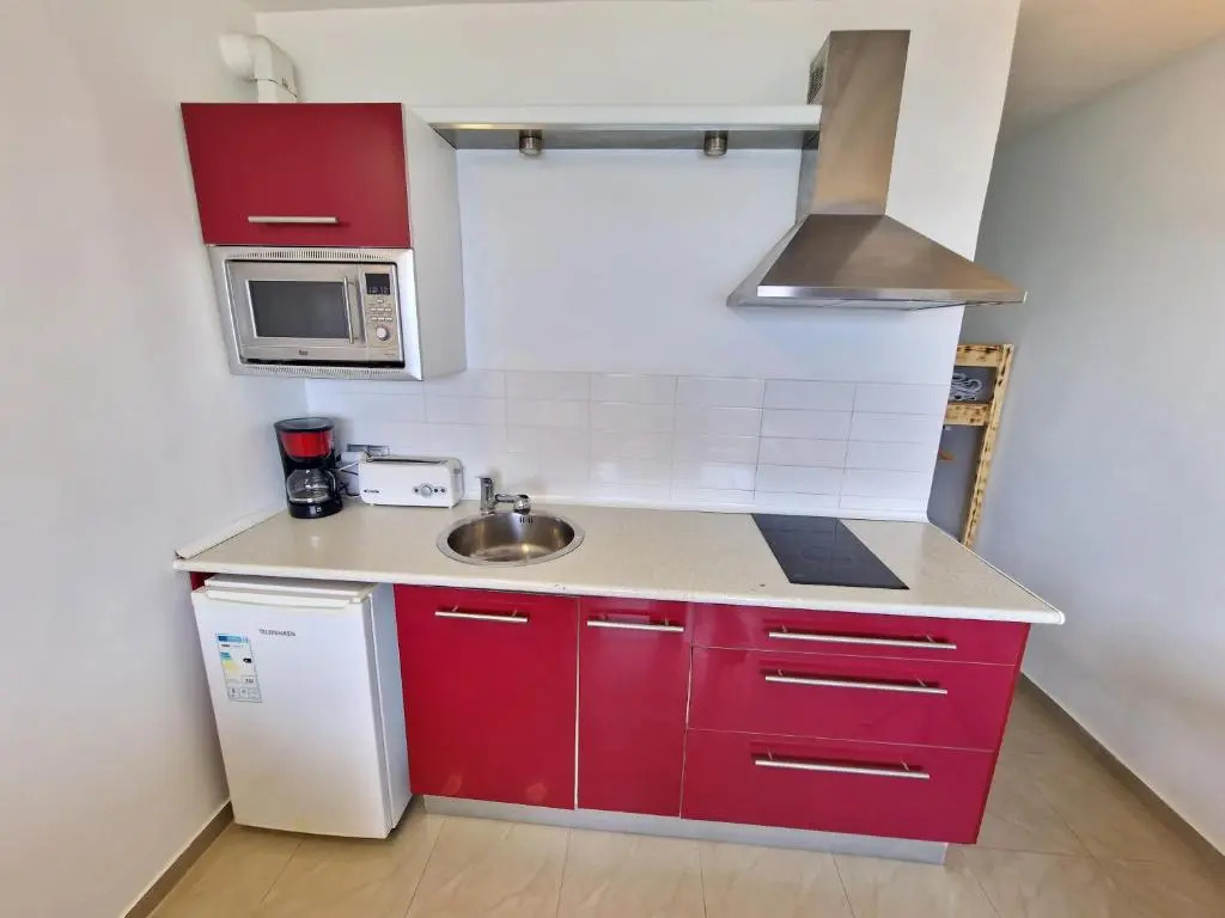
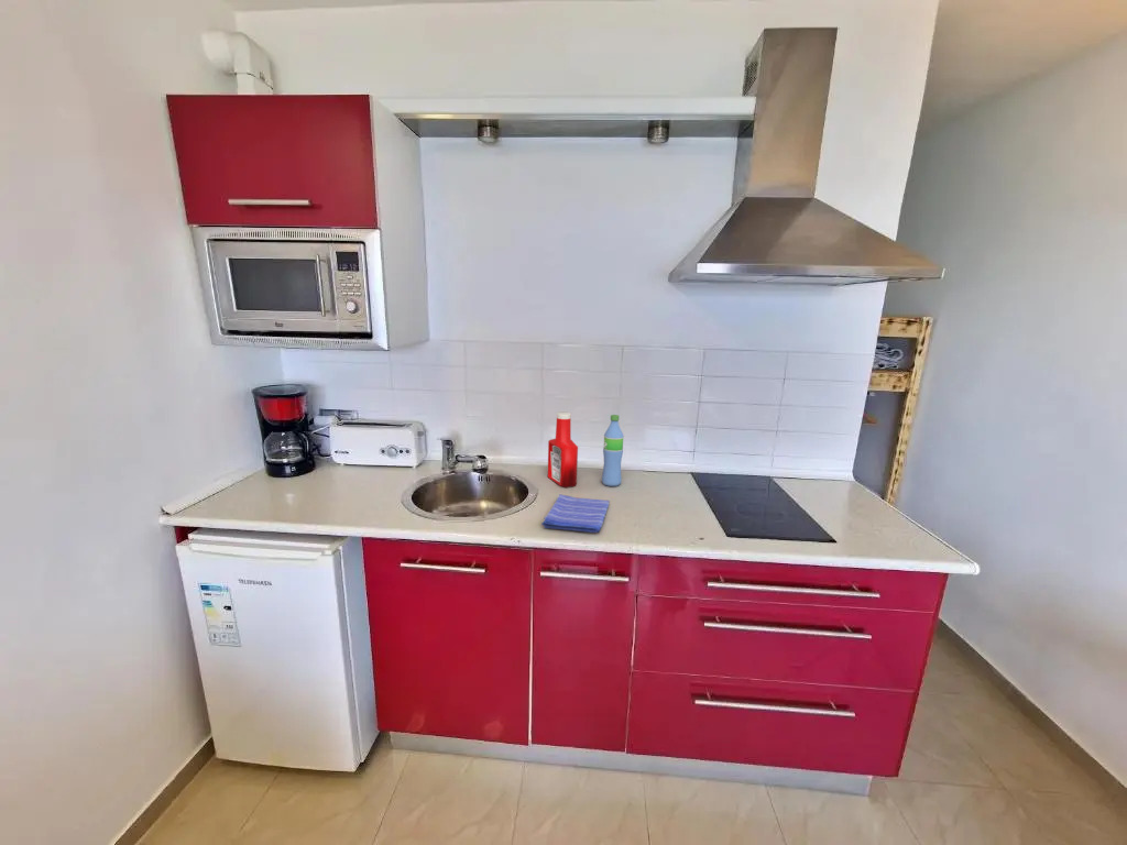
+ water bottle (613, 450)
+ soap bottle (562, 447)
+ dish towel (577, 511)
